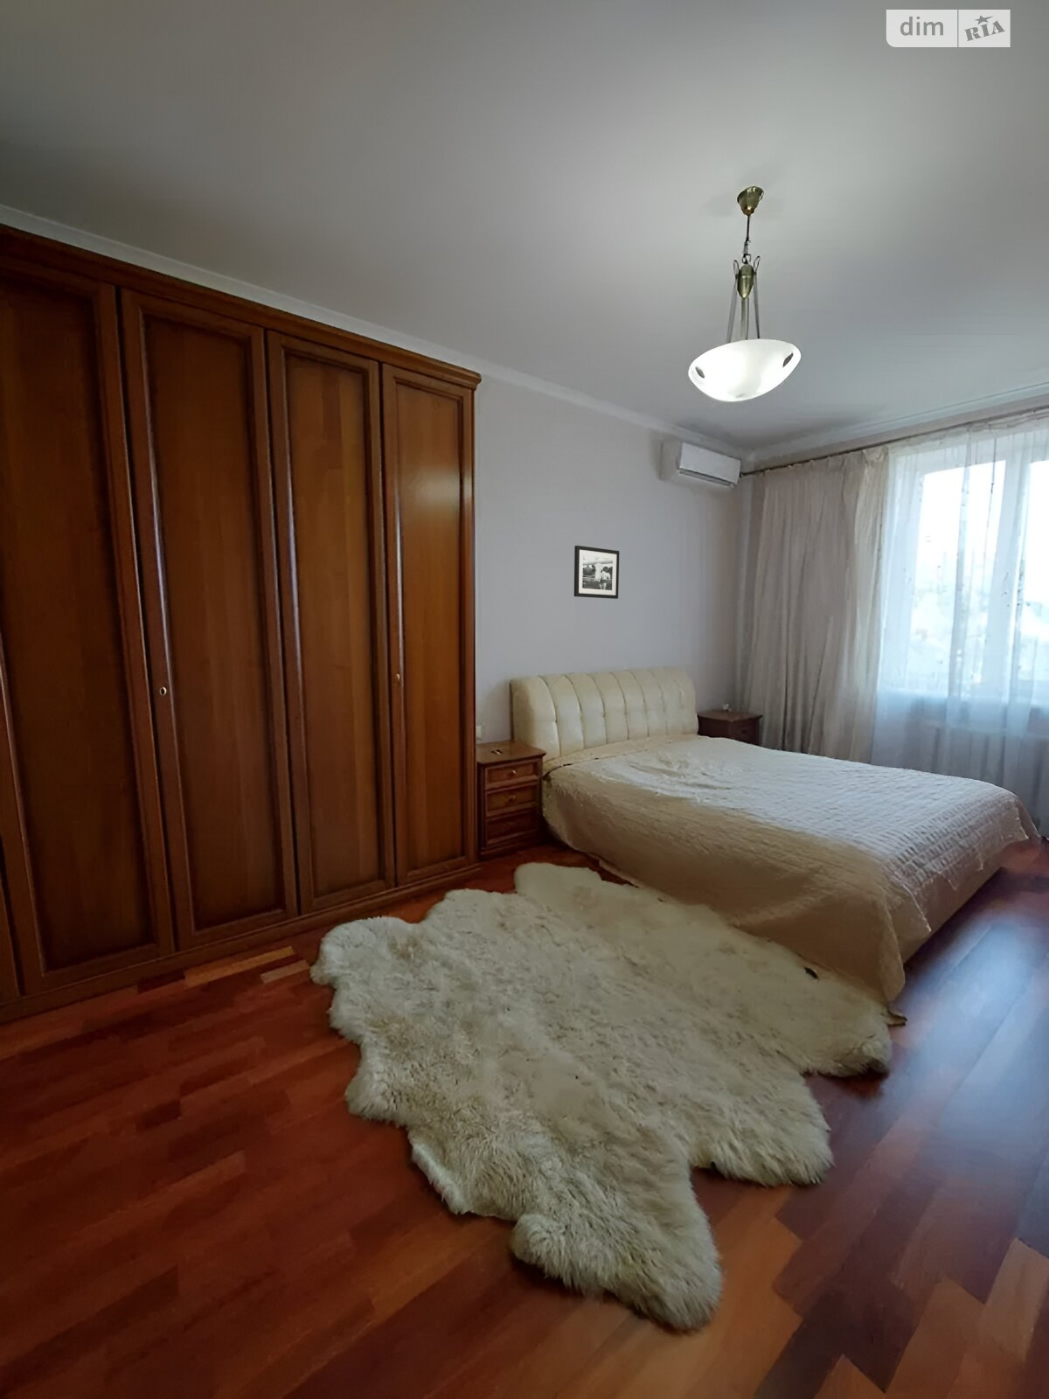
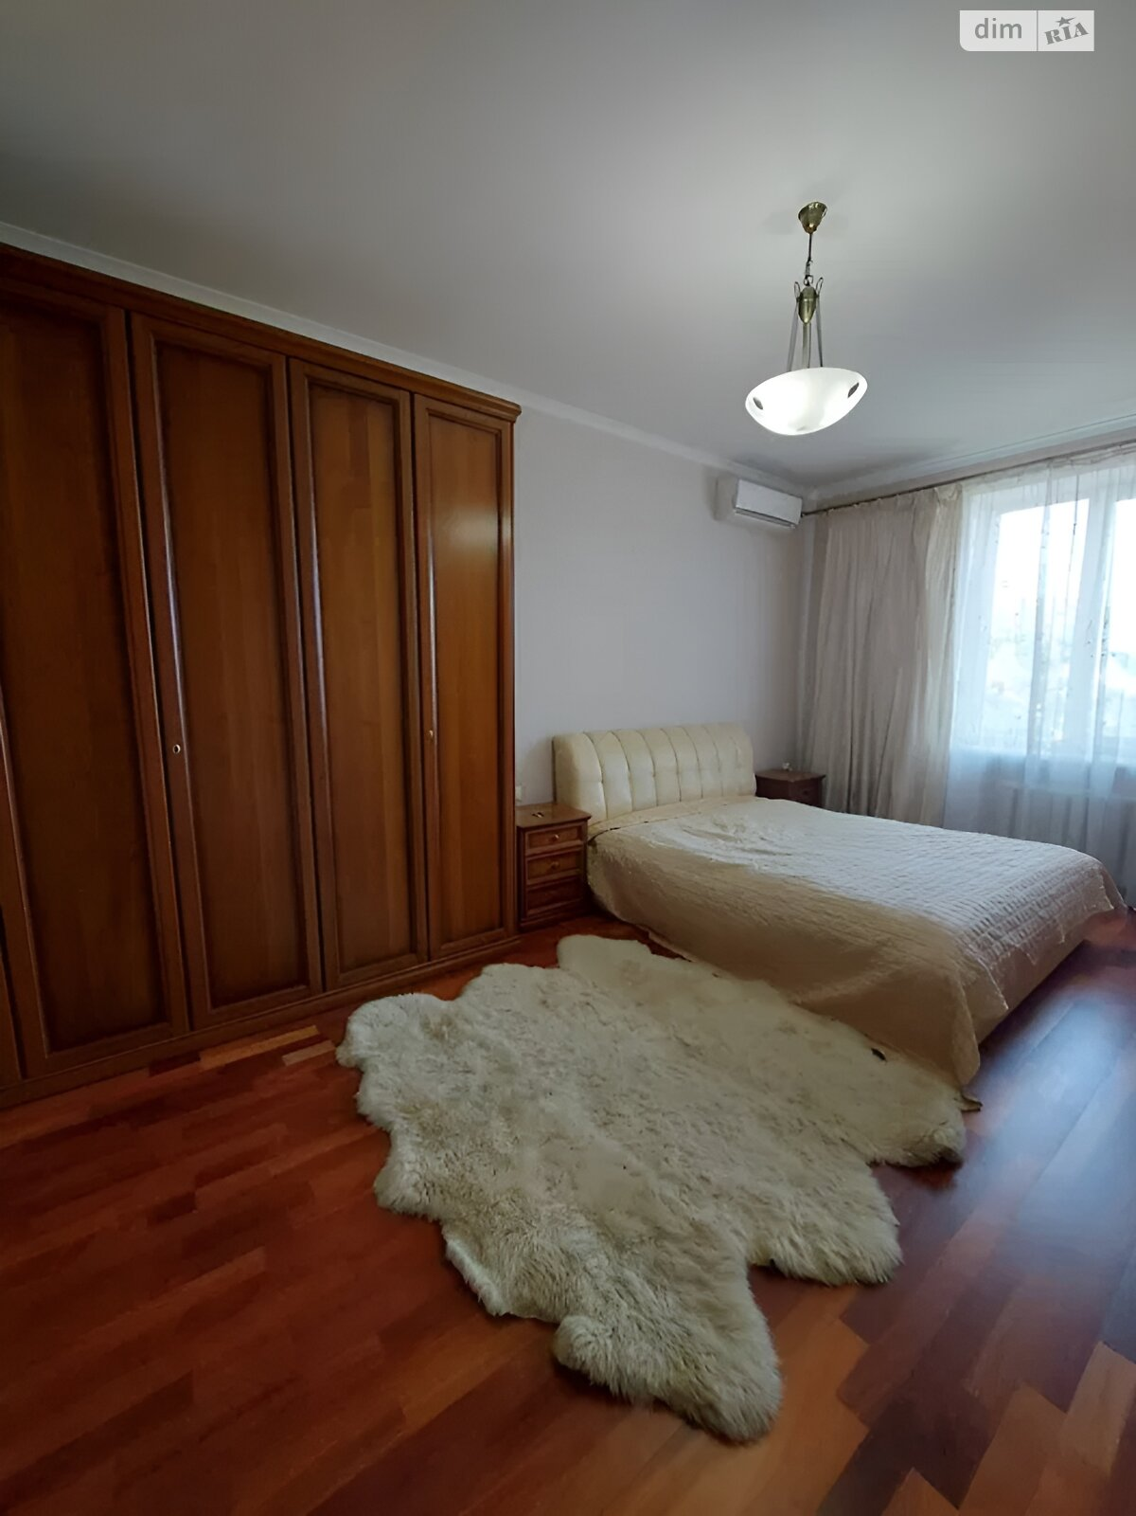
- picture frame (597, 573)
